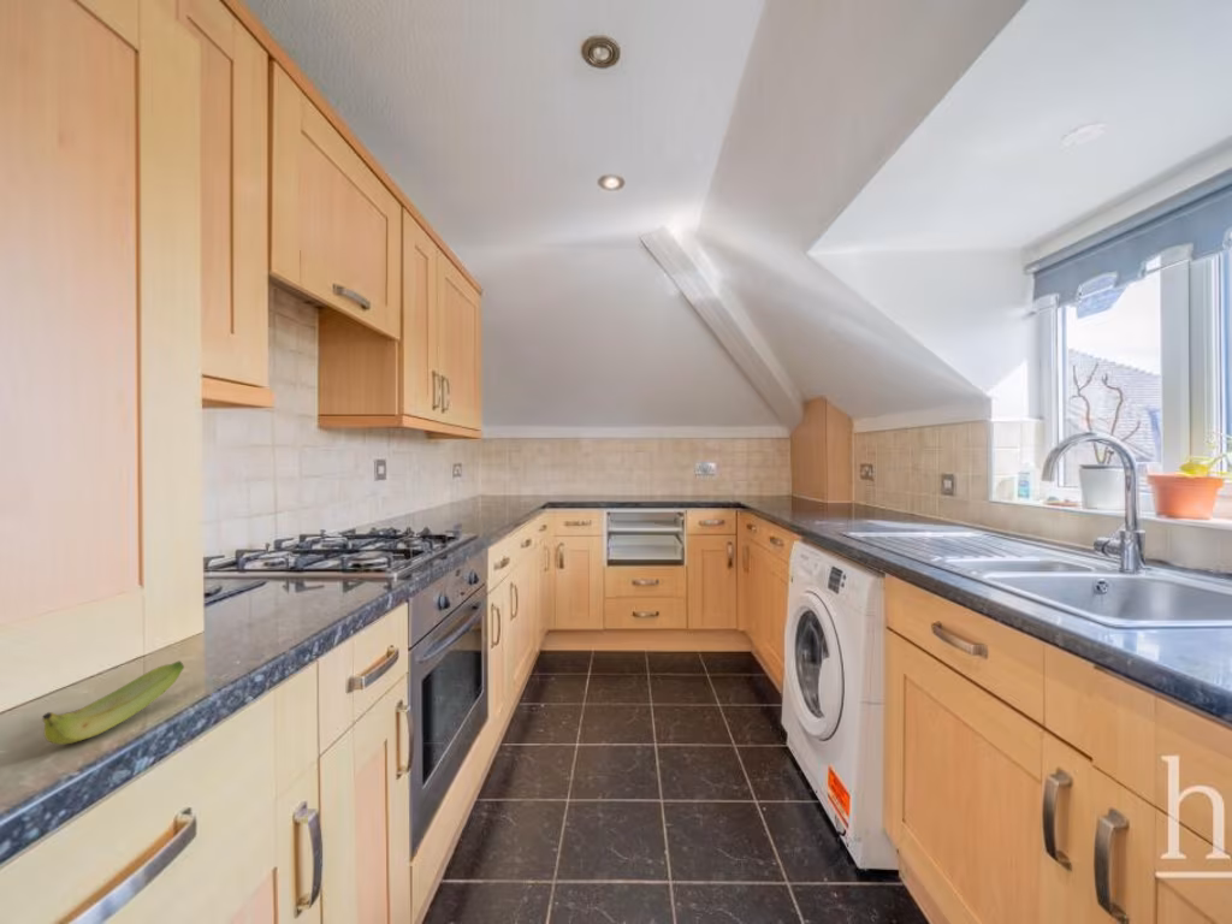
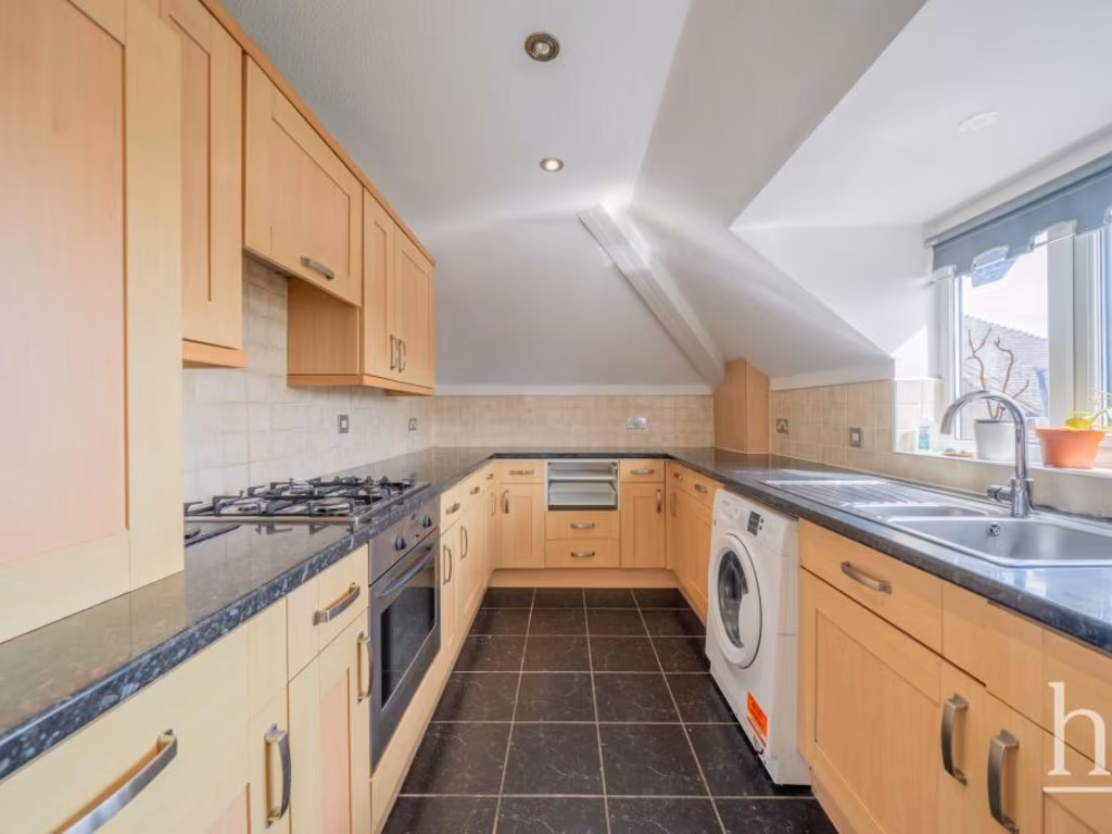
- banana (117, 701)
